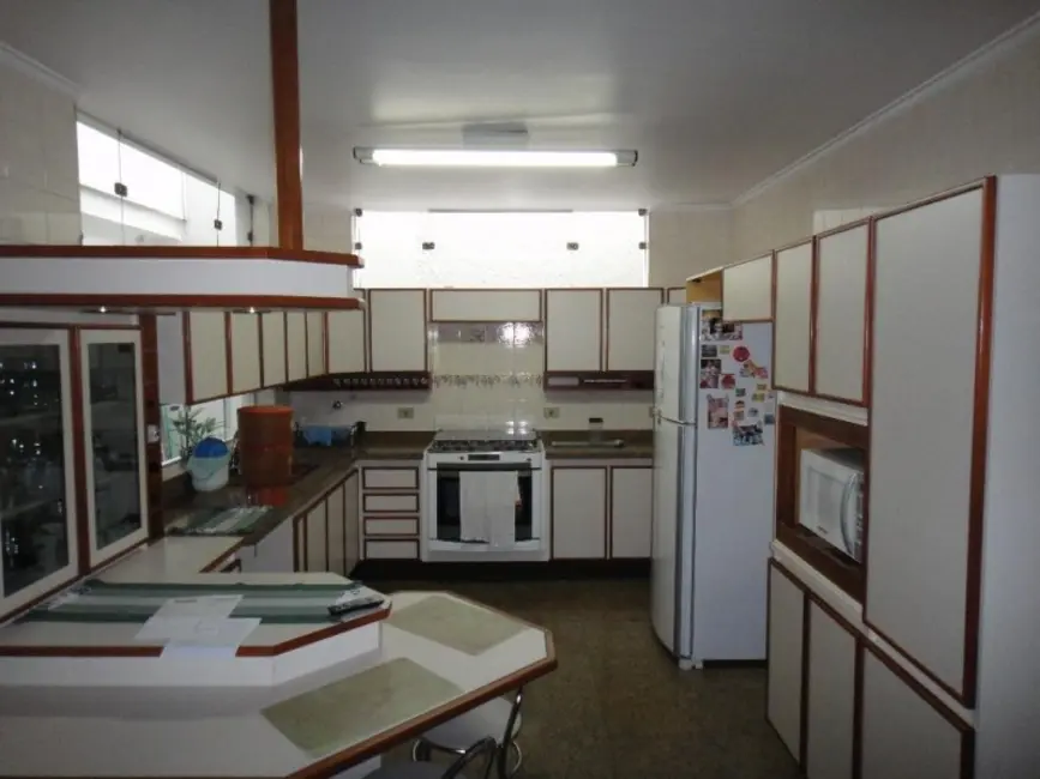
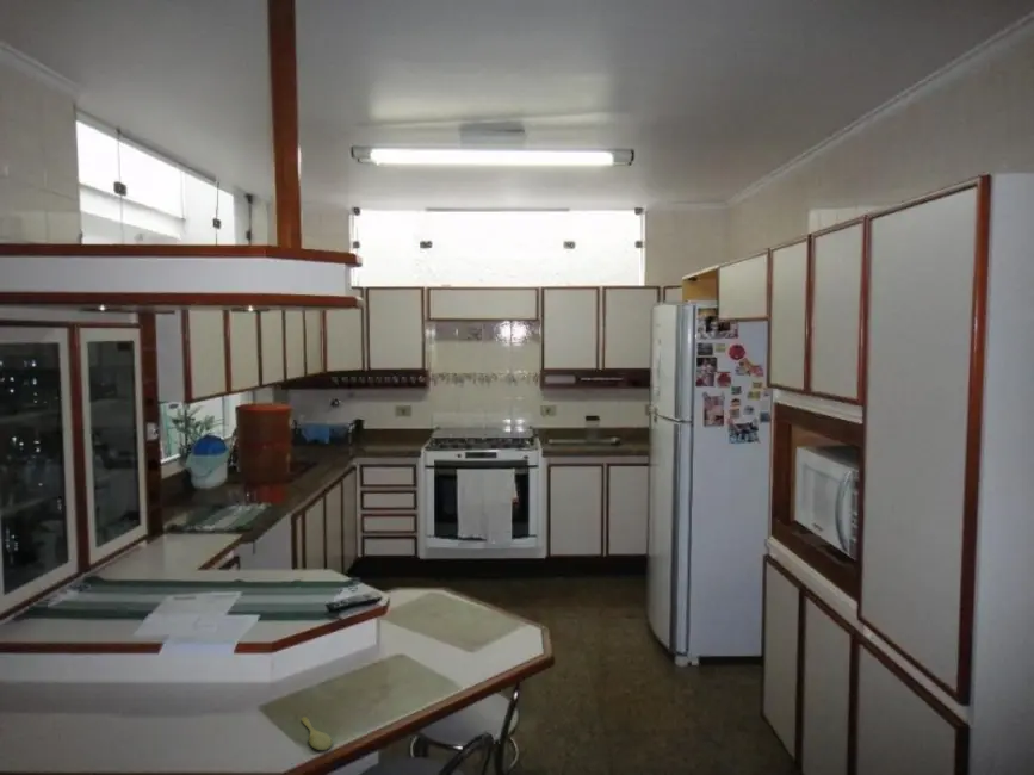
+ spoon (314, 731)
